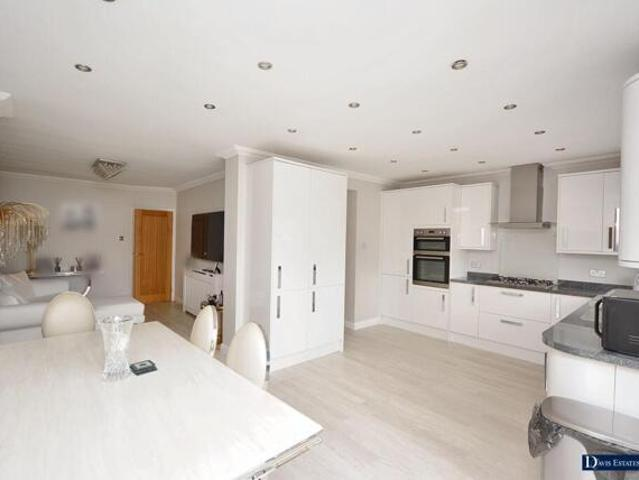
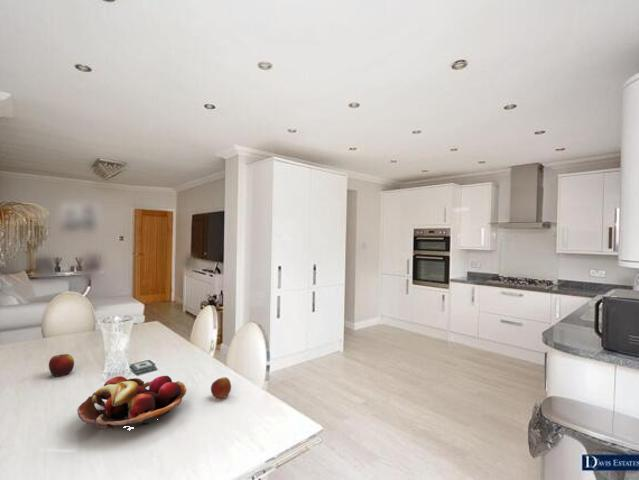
+ fruit basket (134, 397)
+ apple (221, 387)
+ apple (61, 364)
